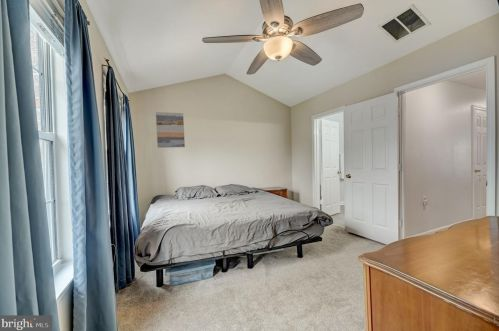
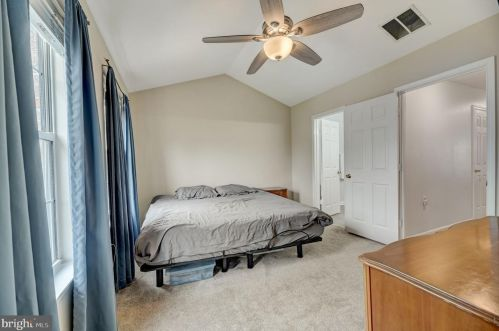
- wall art (170, 130)
